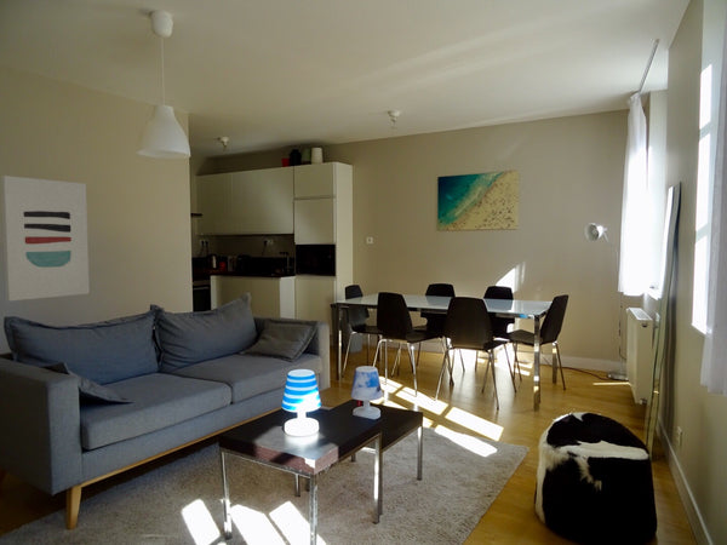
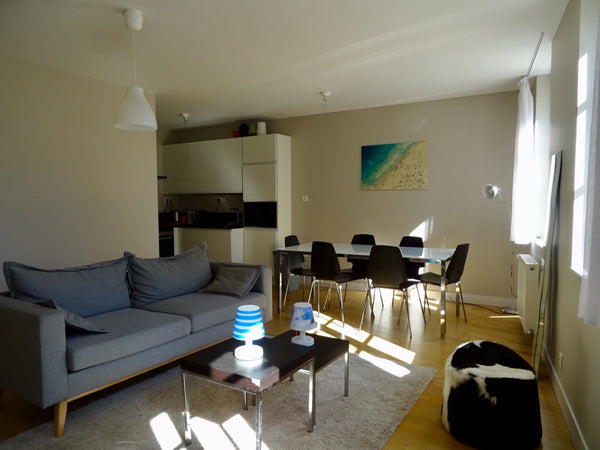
- wall art (48, 239)
